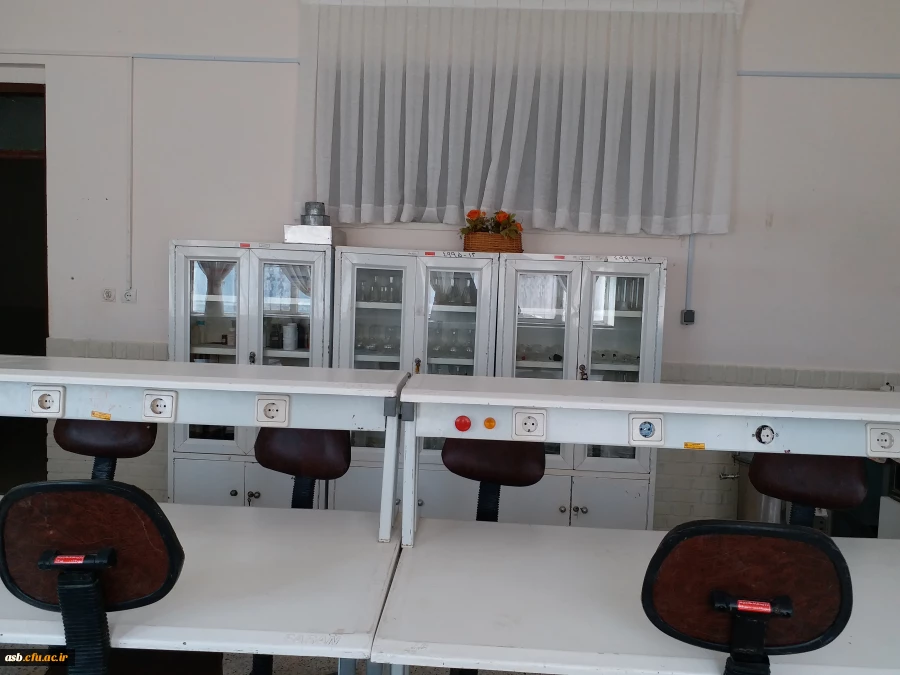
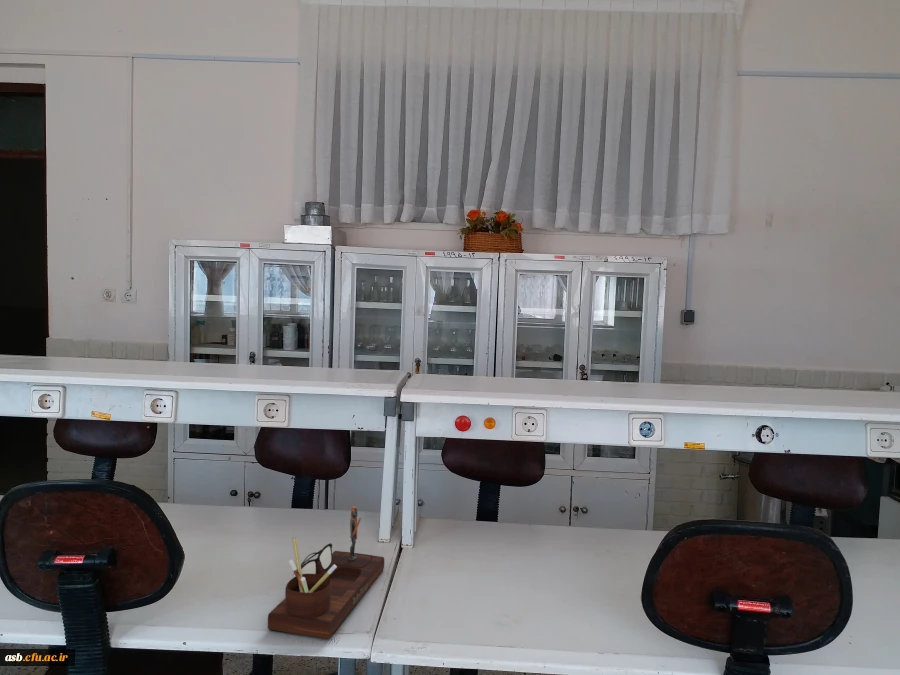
+ desk organizer (329, 563)
